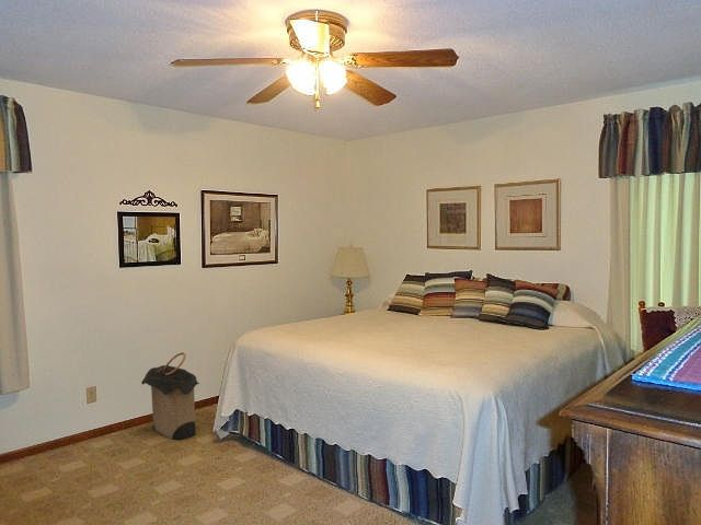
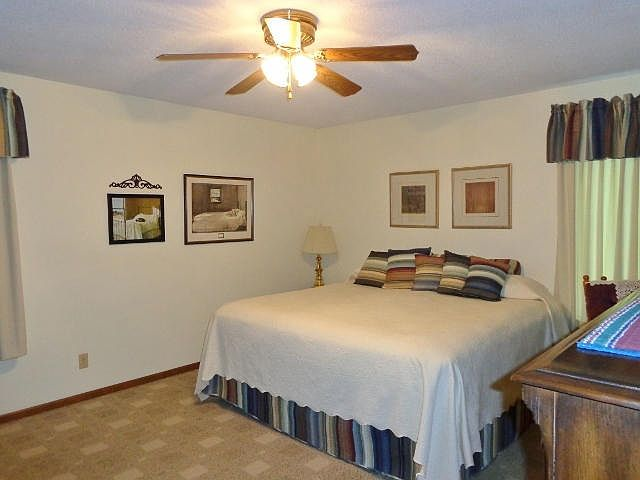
- laundry hamper (170, 392)
